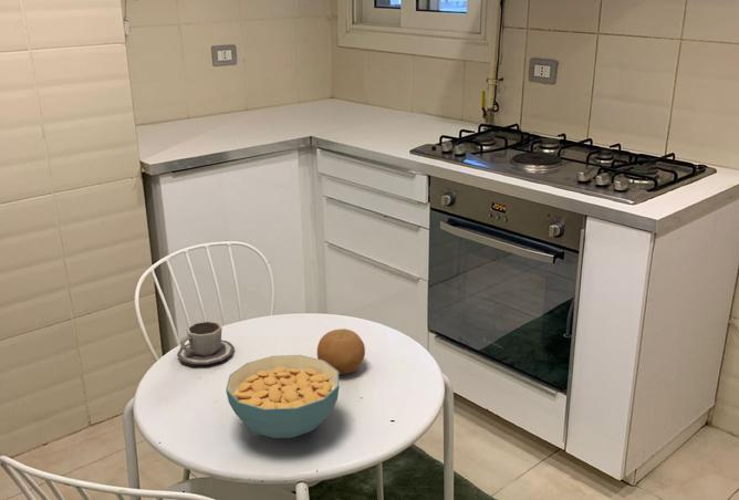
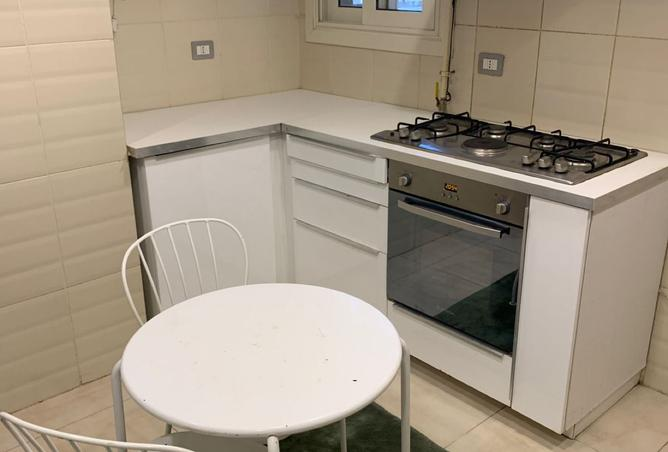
- cereal bowl (284, 404)
- fruit (341, 351)
- cup (205, 341)
